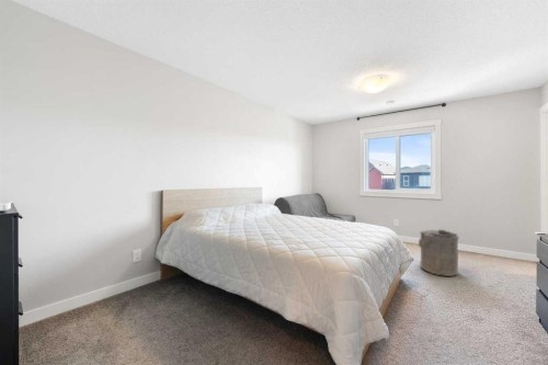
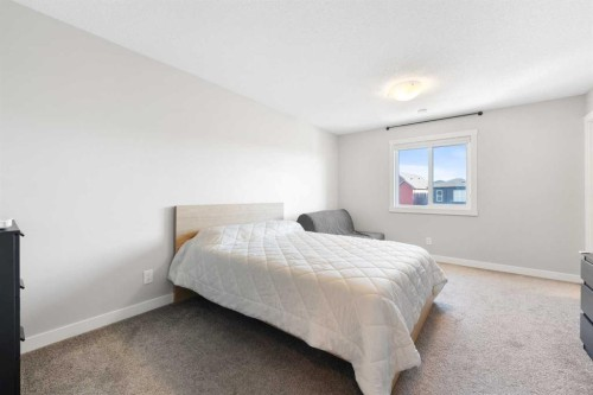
- laundry hamper (436, 249)
